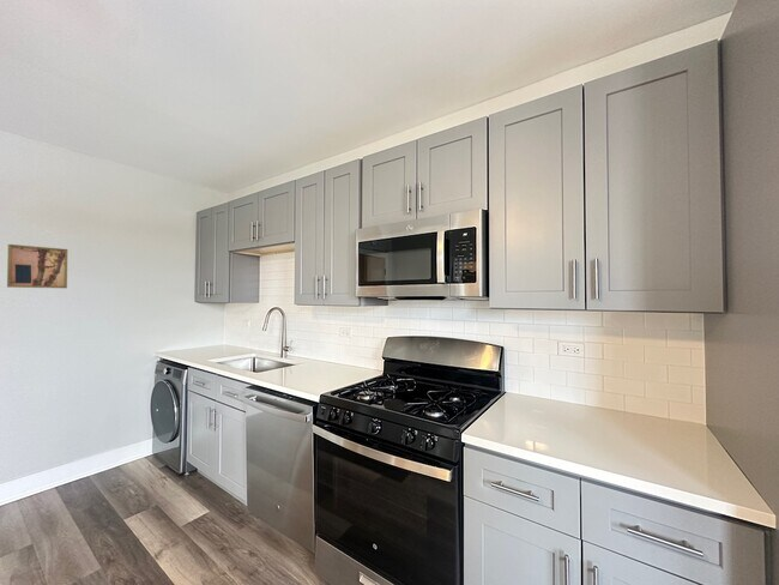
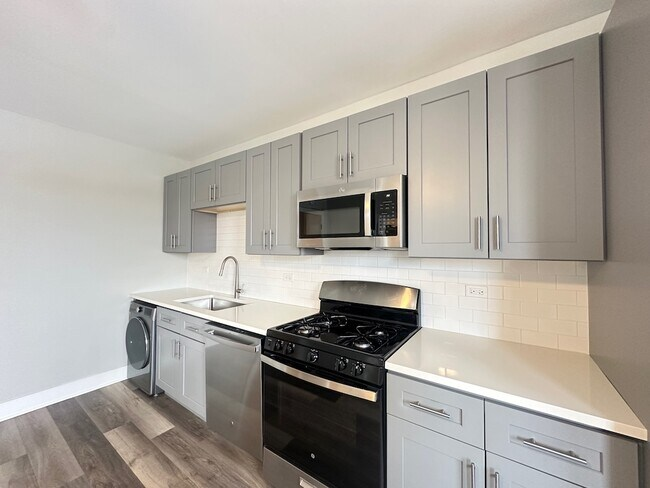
- wall art (38, 267)
